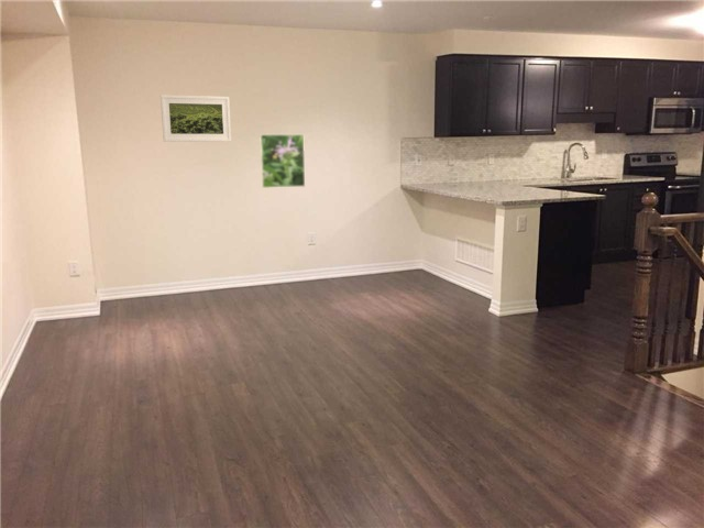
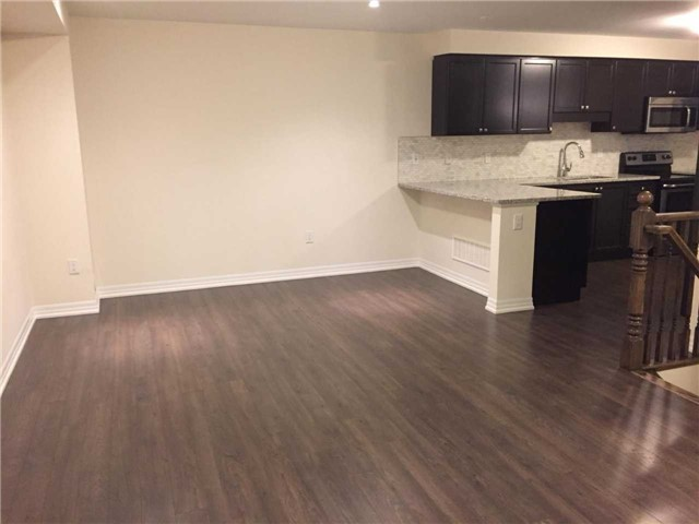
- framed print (283, 161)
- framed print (196, 119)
